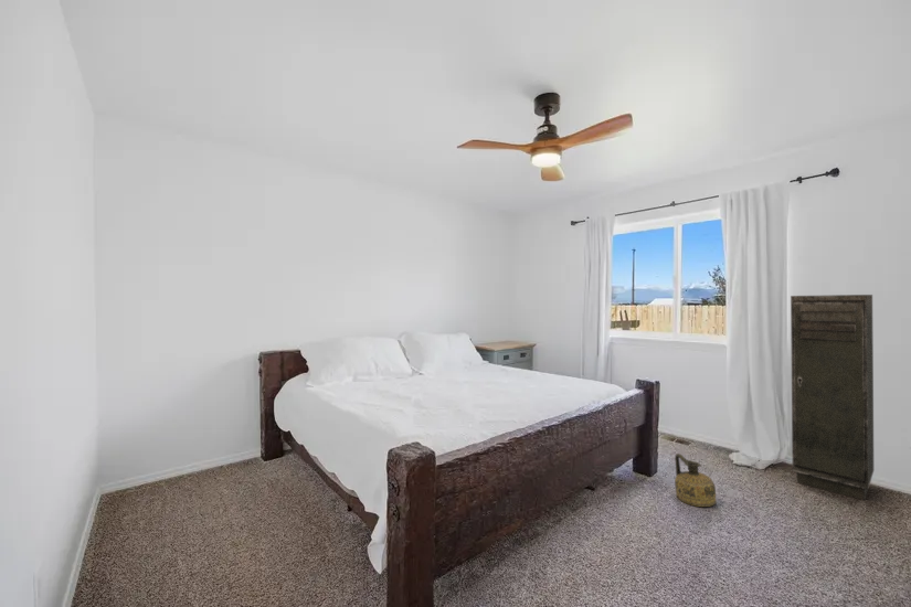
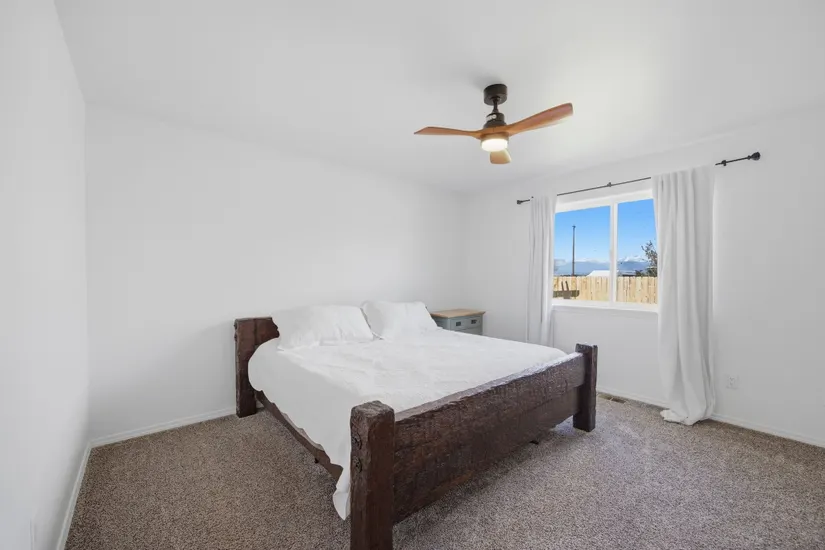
- ceramic jug (695, 478)
- storage cabinet (831, 388)
